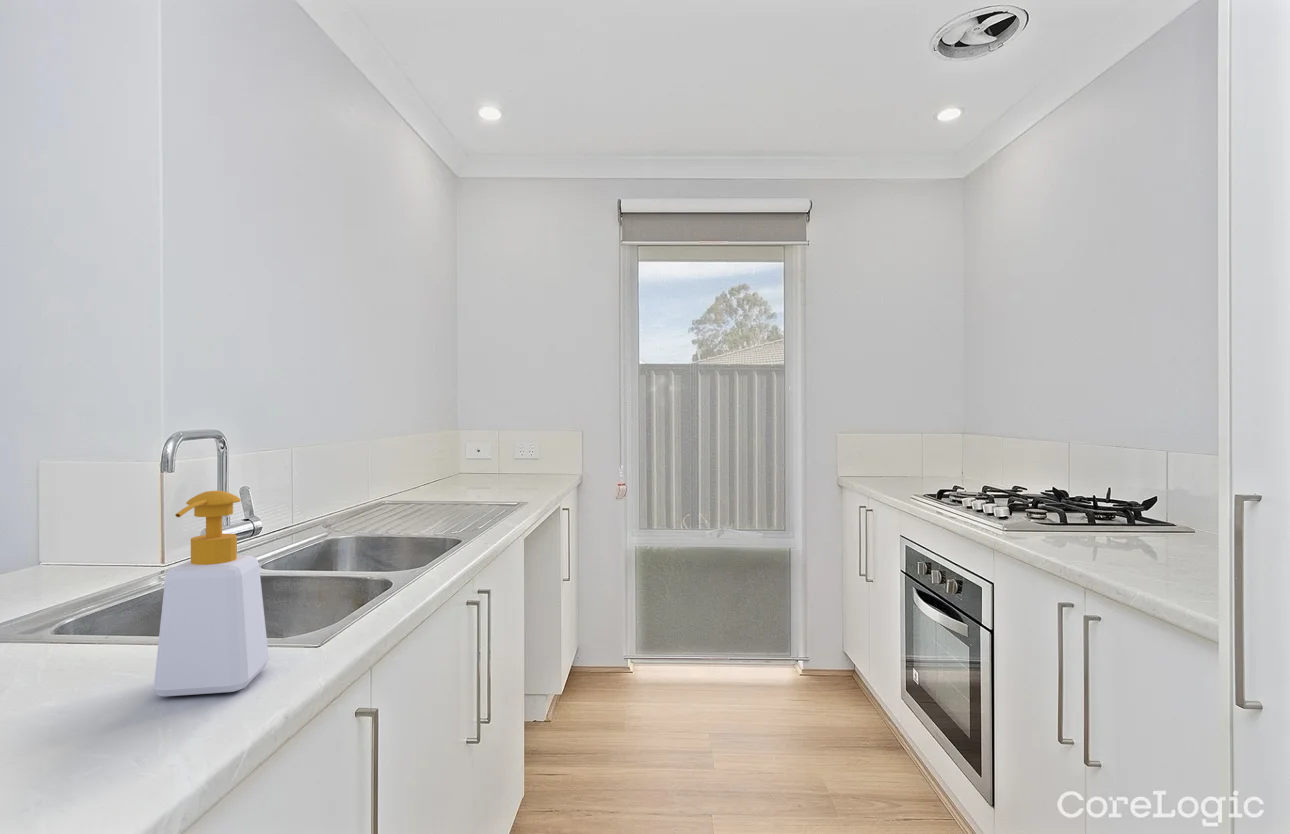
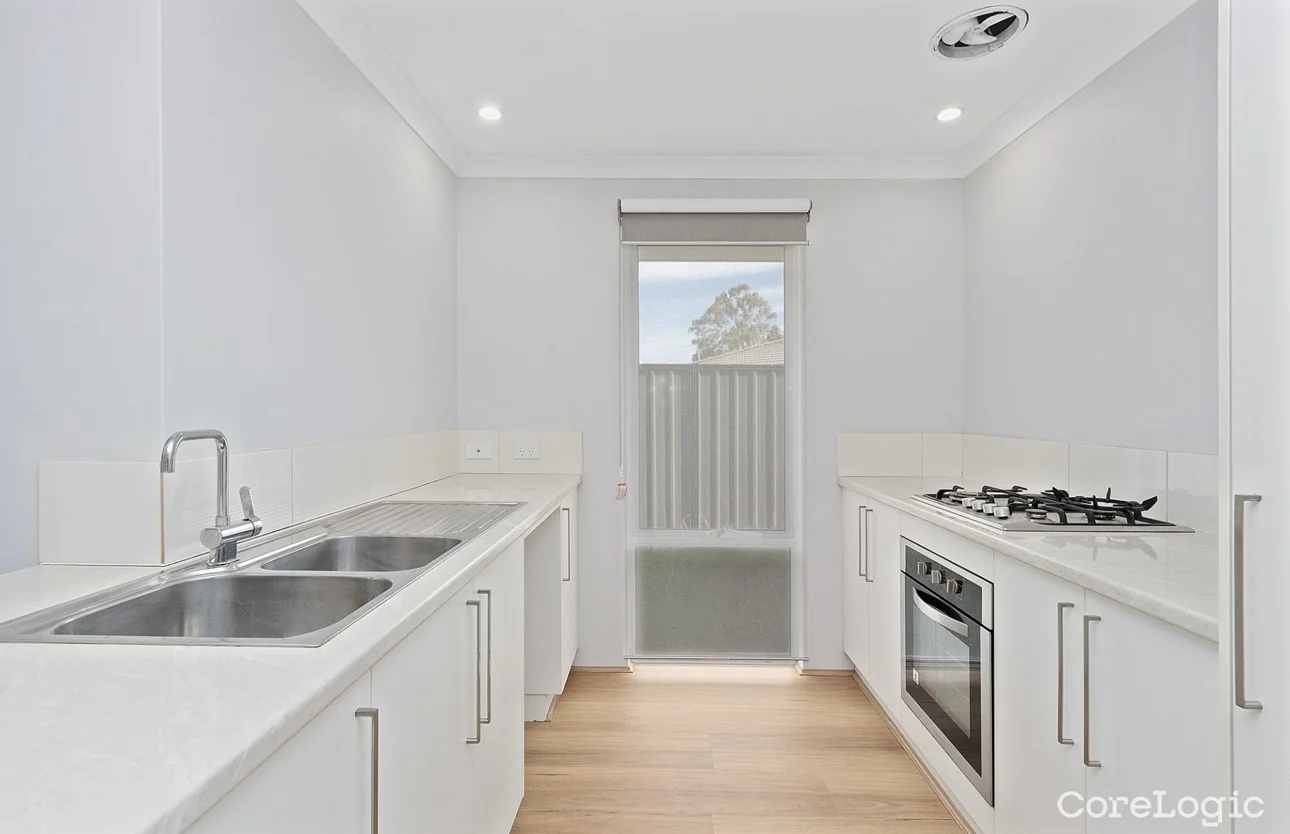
- soap bottle (206, 591)
